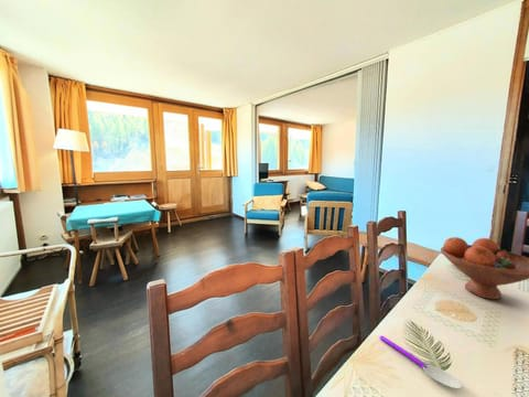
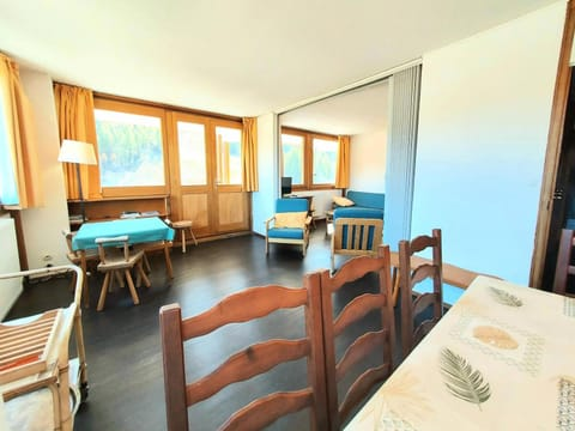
- spoon (414, 358)
- fruit bowl (485, 267)
